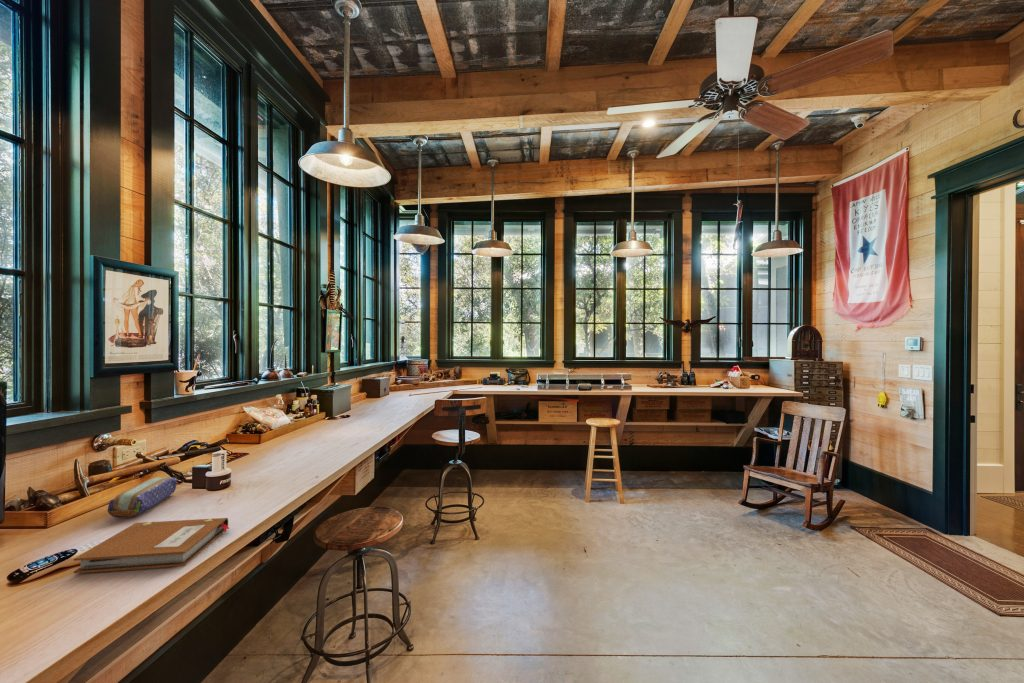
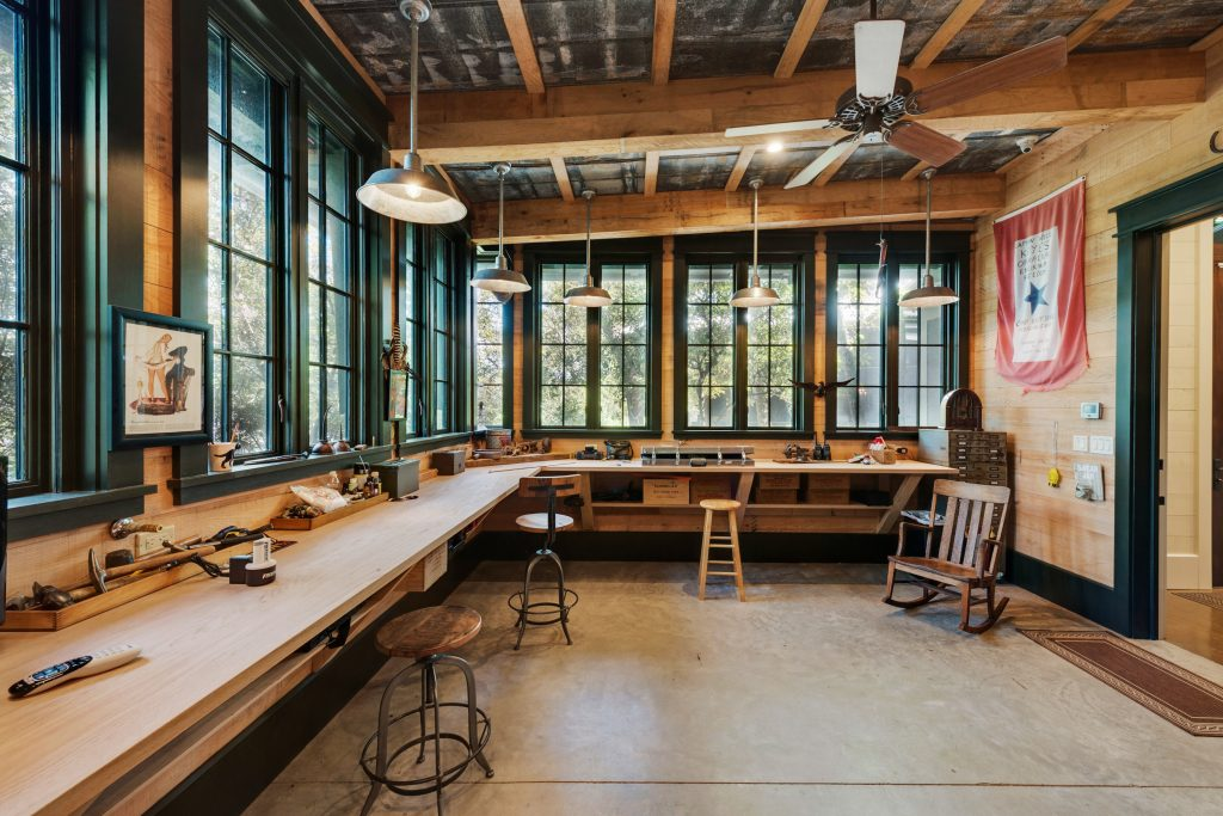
- notebook (162, 541)
- pencil case (144, 495)
